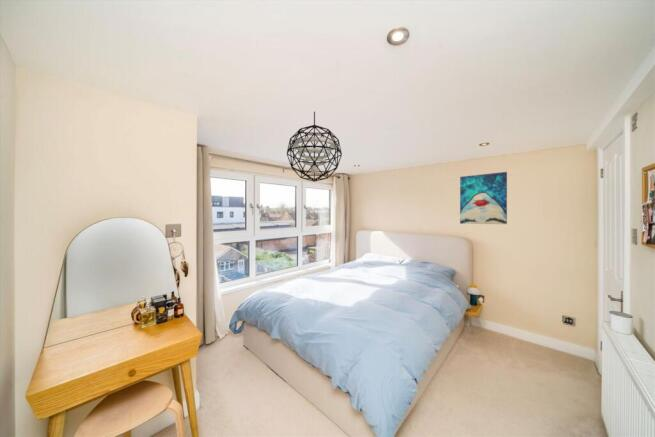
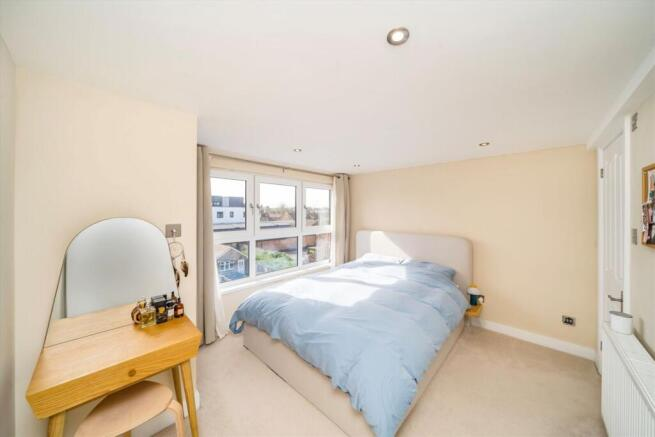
- wall art (482, 199)
- pendant light (314, 146)
